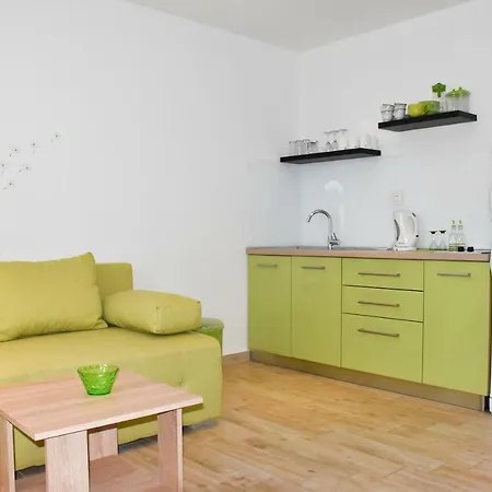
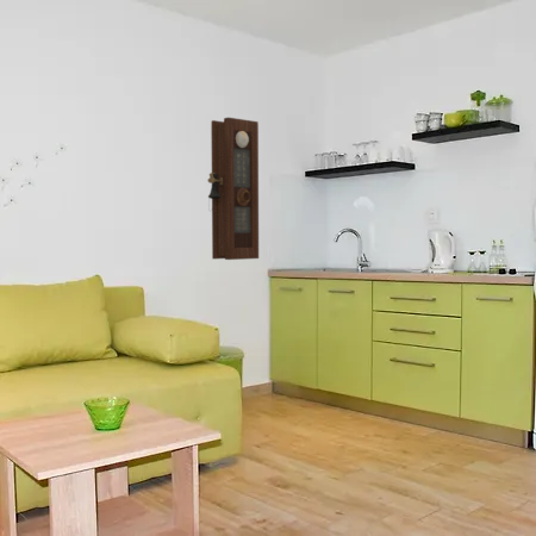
+ pendulum clock (231, 189)
